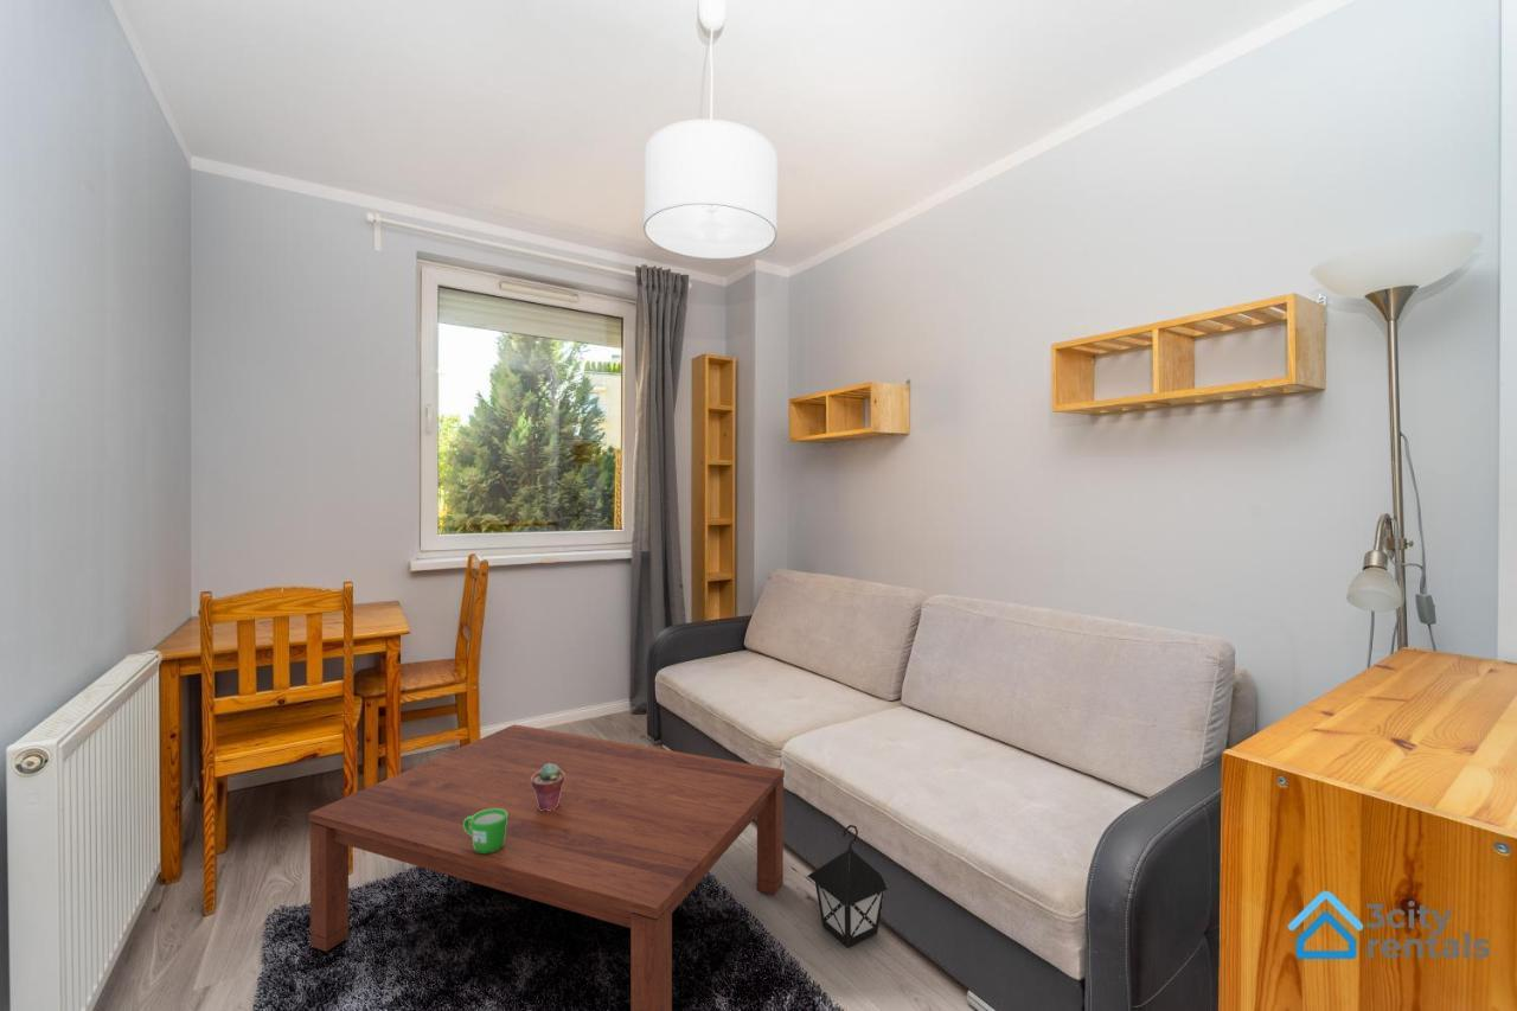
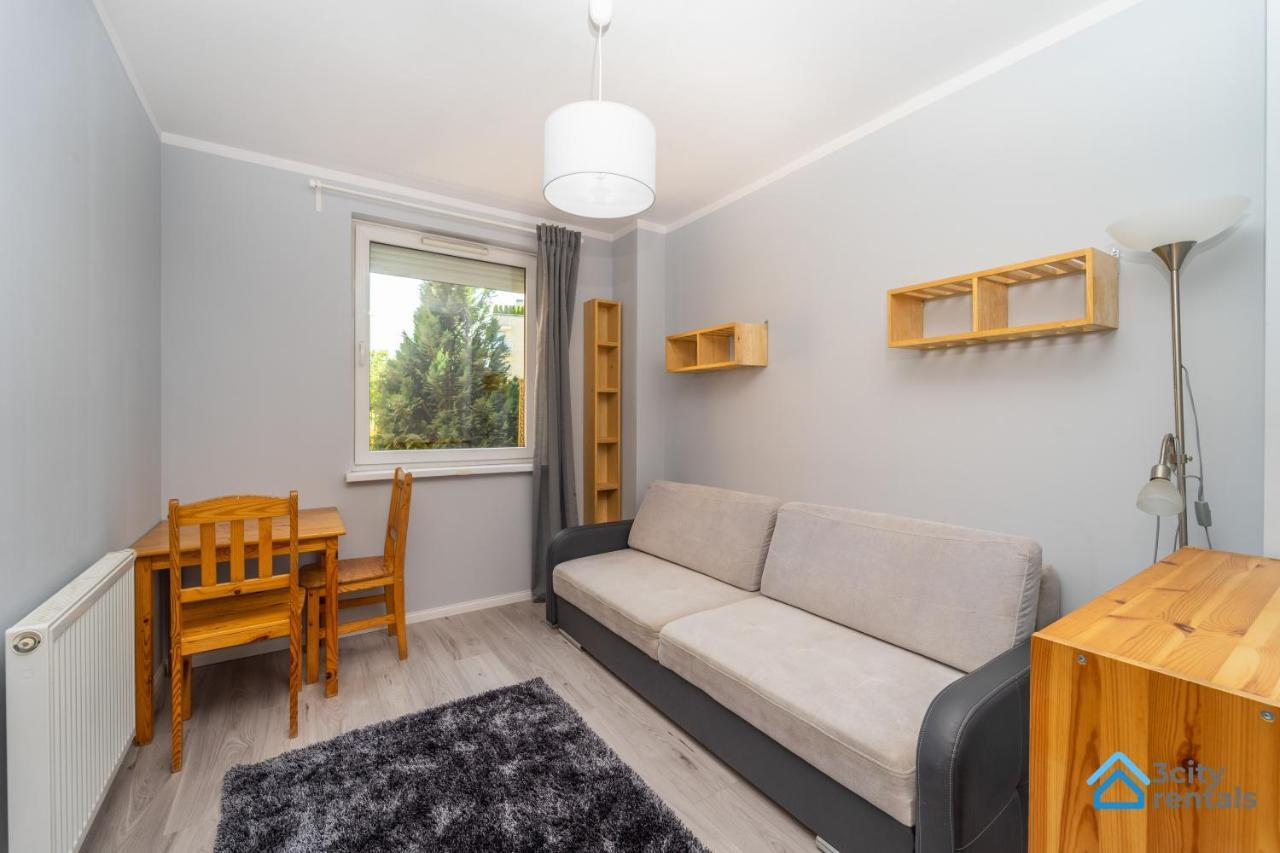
- coffee table (564, 851)
- lantern (850, 877)
- potted succulent (548, 783)
- mug (484, 830)
